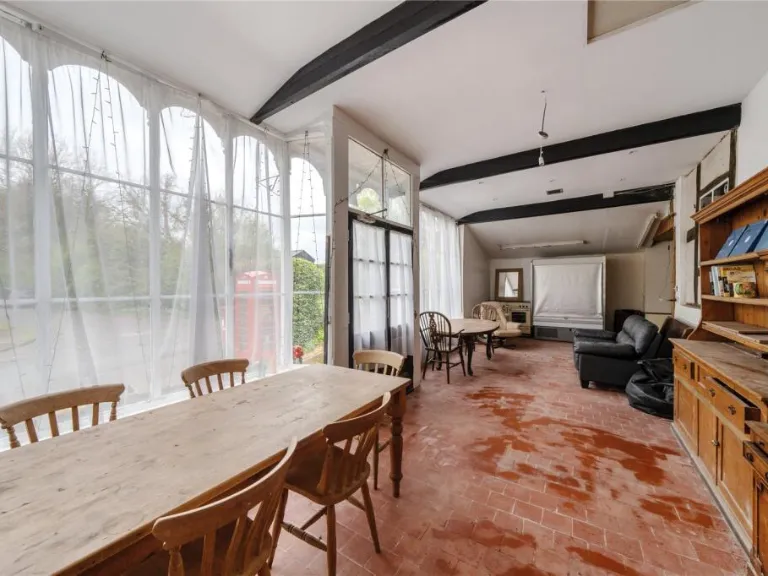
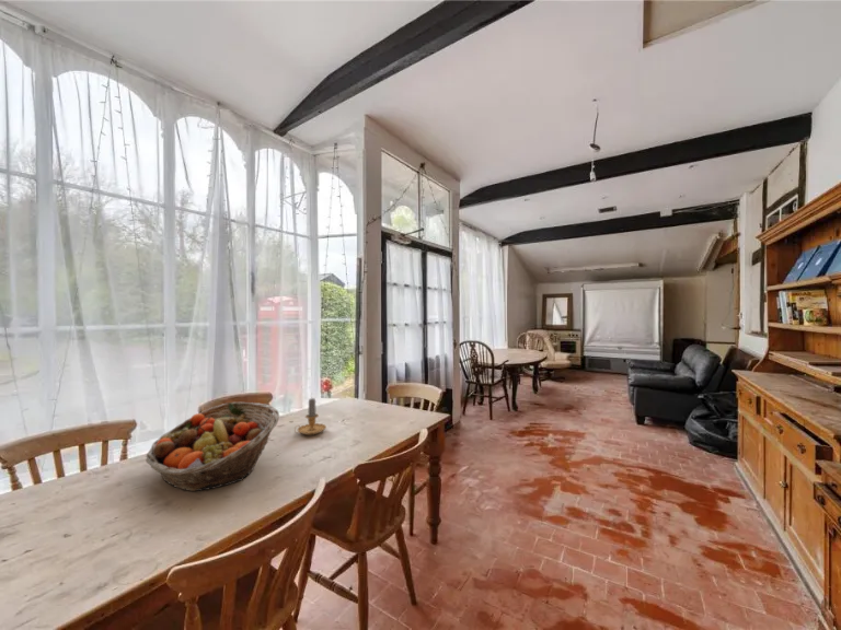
+ fruit basket (217, 441)
+ candle (309, 415)
